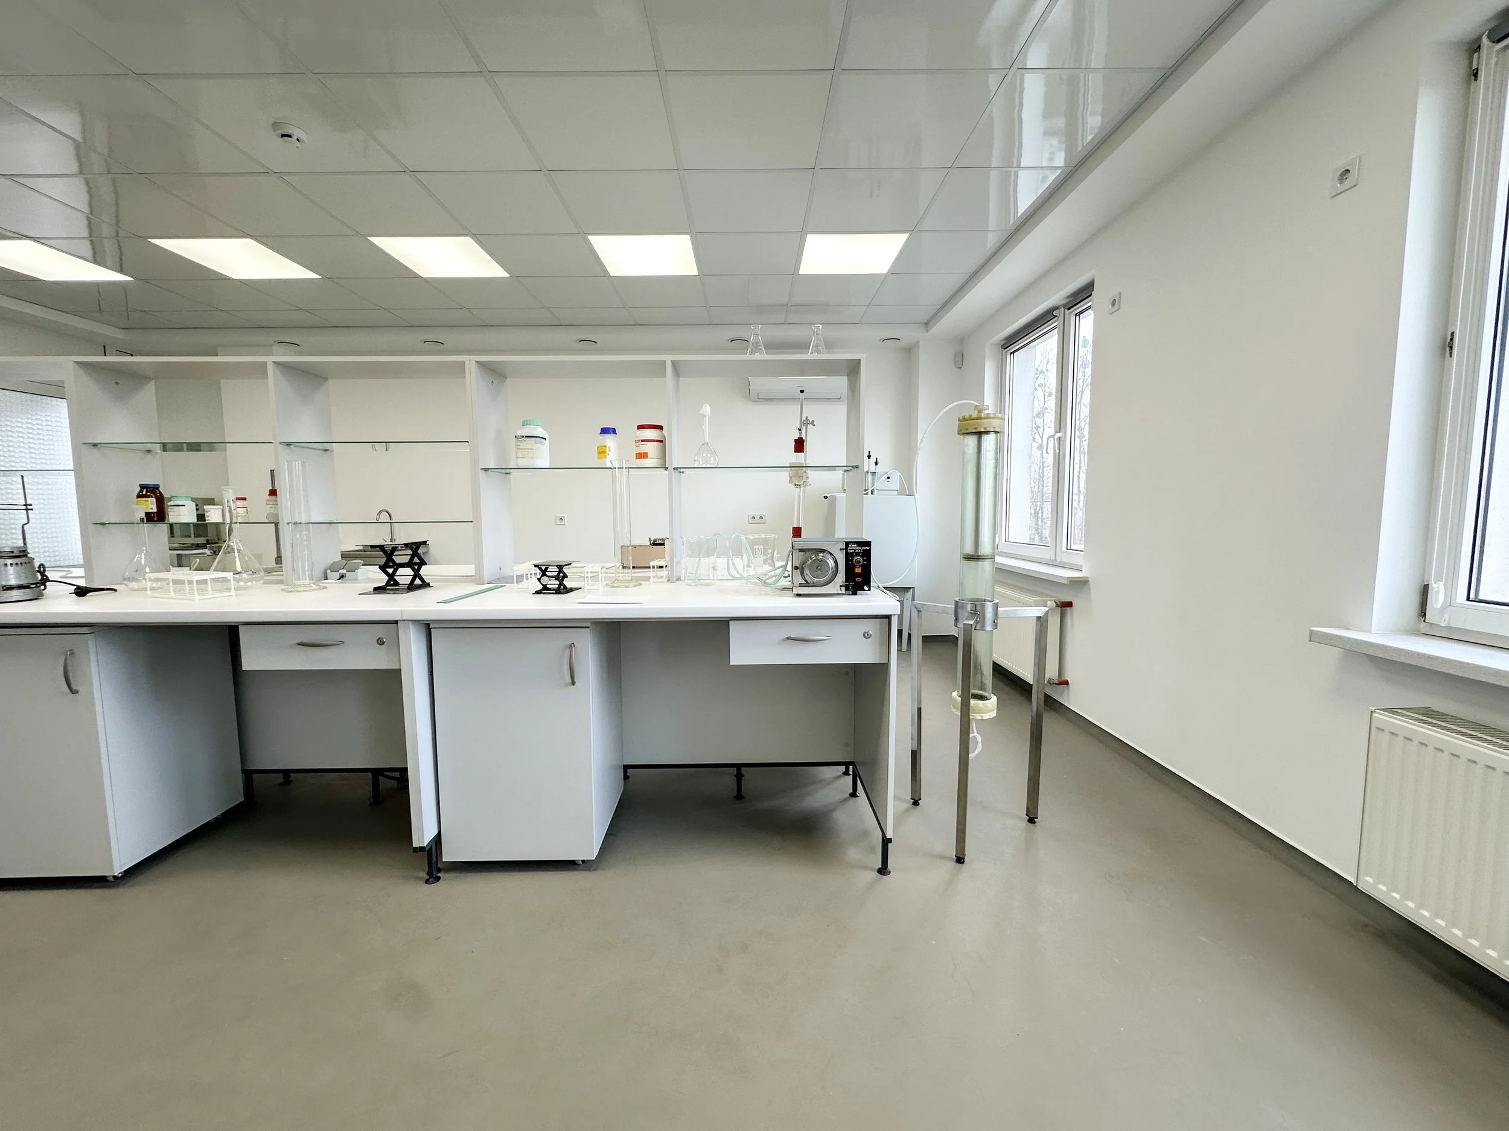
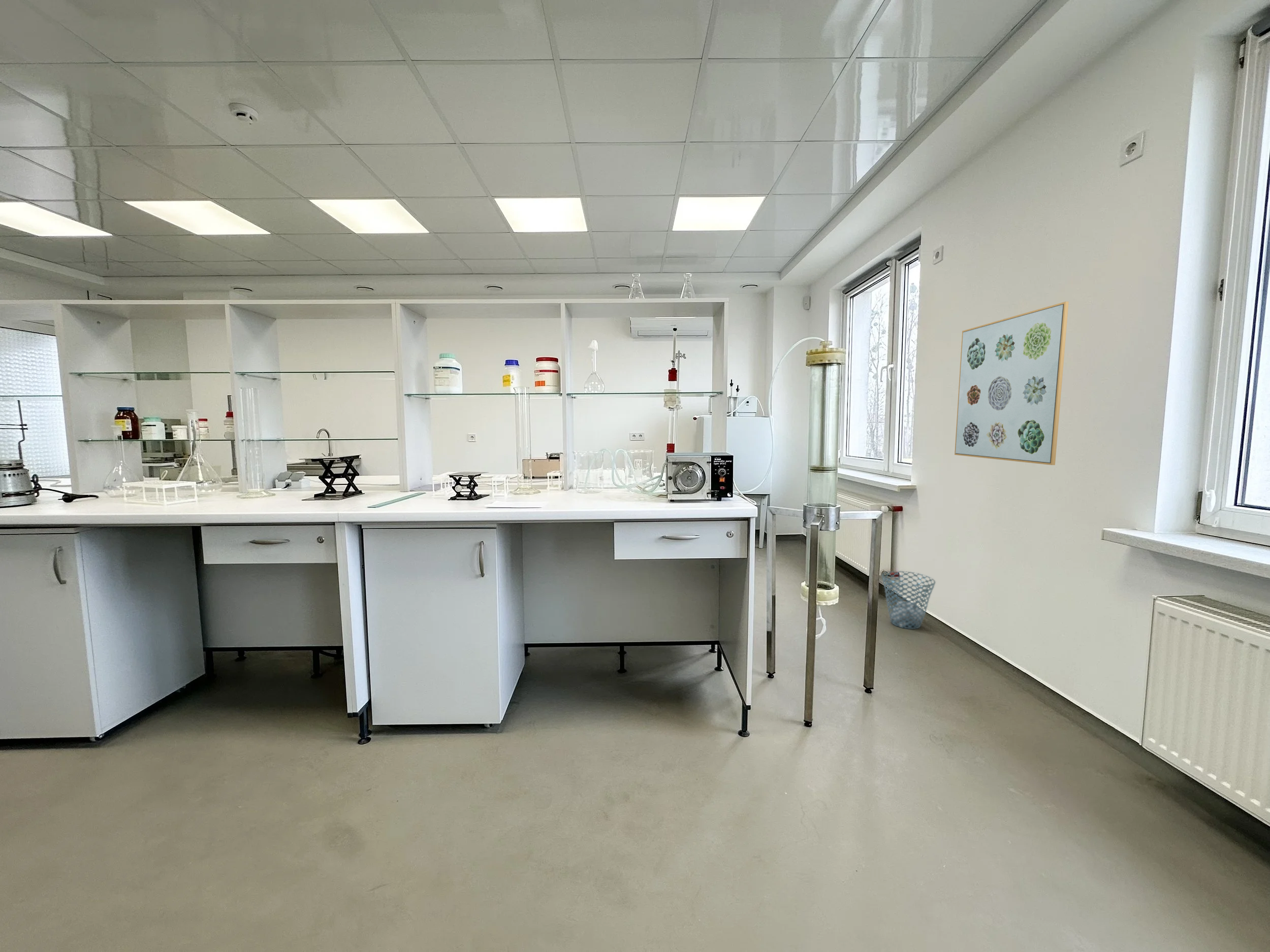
+ waste basket (907, 601)
+ wall art (1003, 389)
